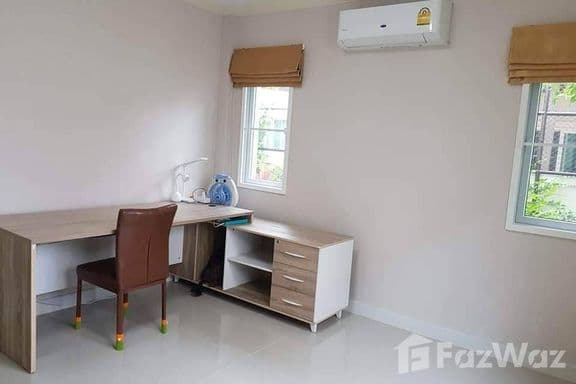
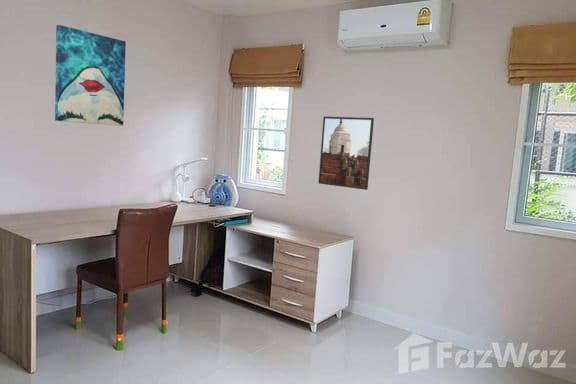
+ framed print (345, 152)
+ wall art (92, 79)
